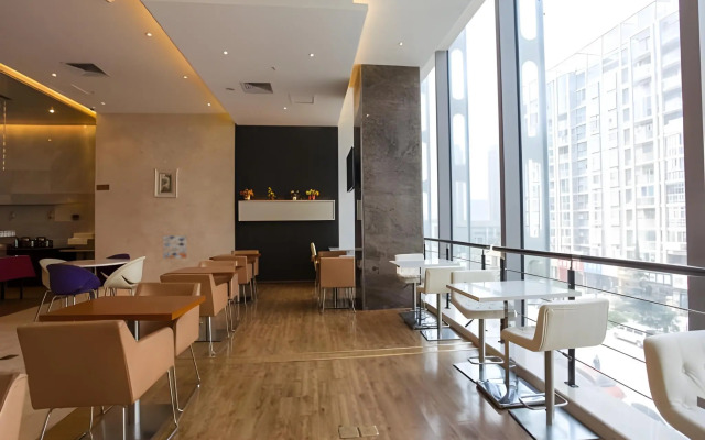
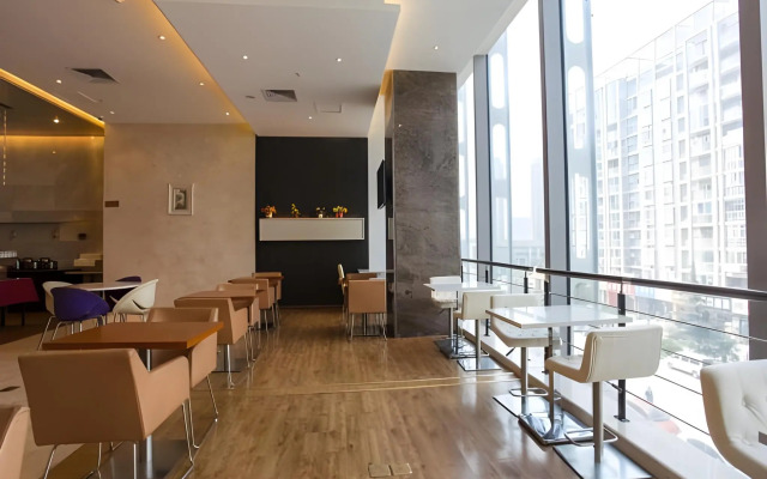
- wall art (174, 246)
